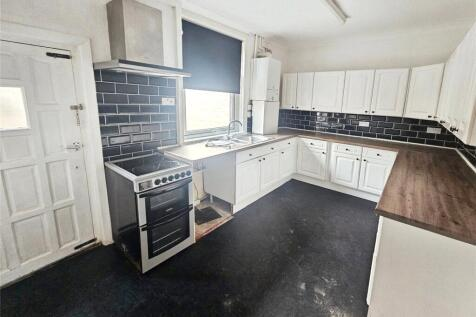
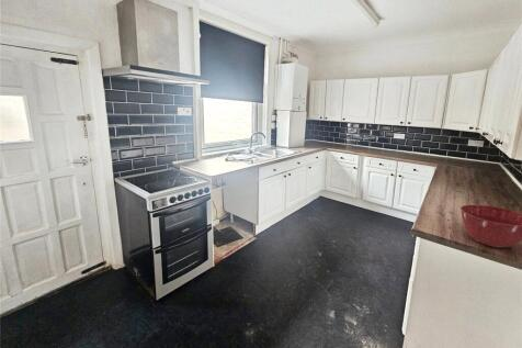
+ mixing bowl (492, 227)
